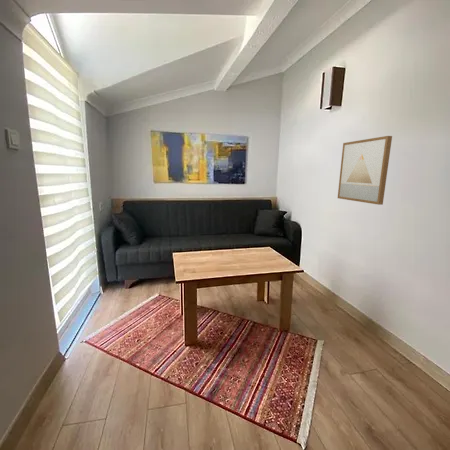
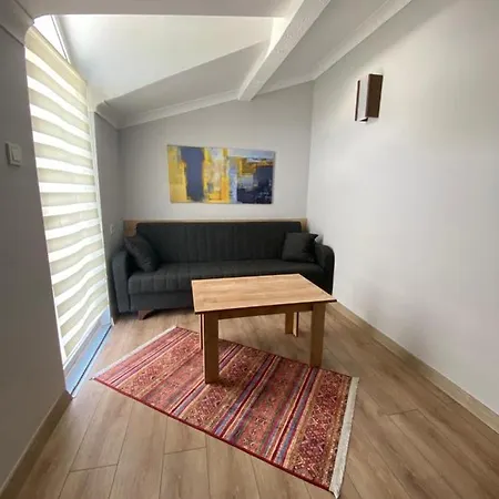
- wall art (361, 171)
